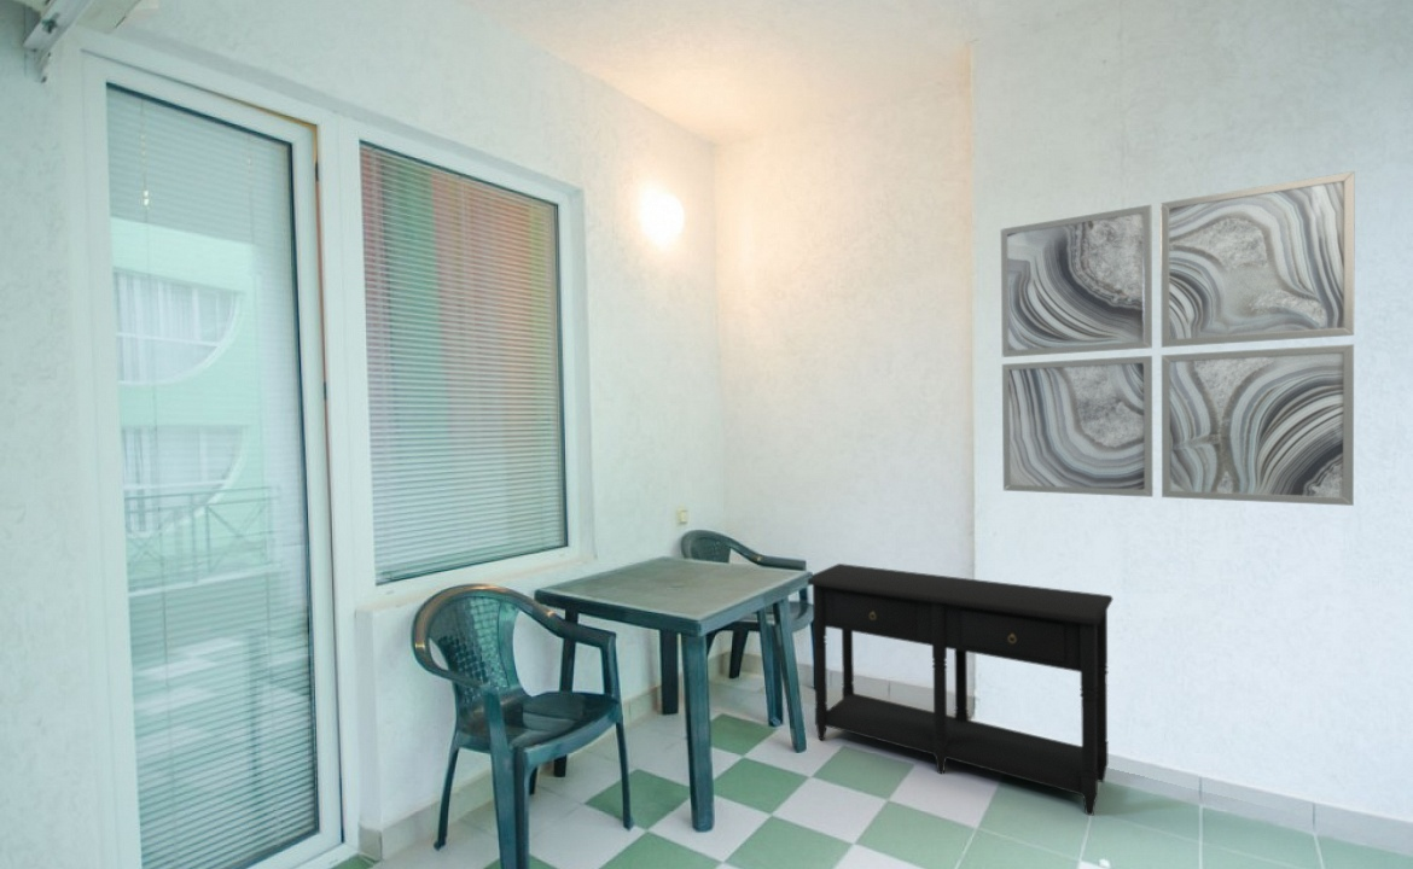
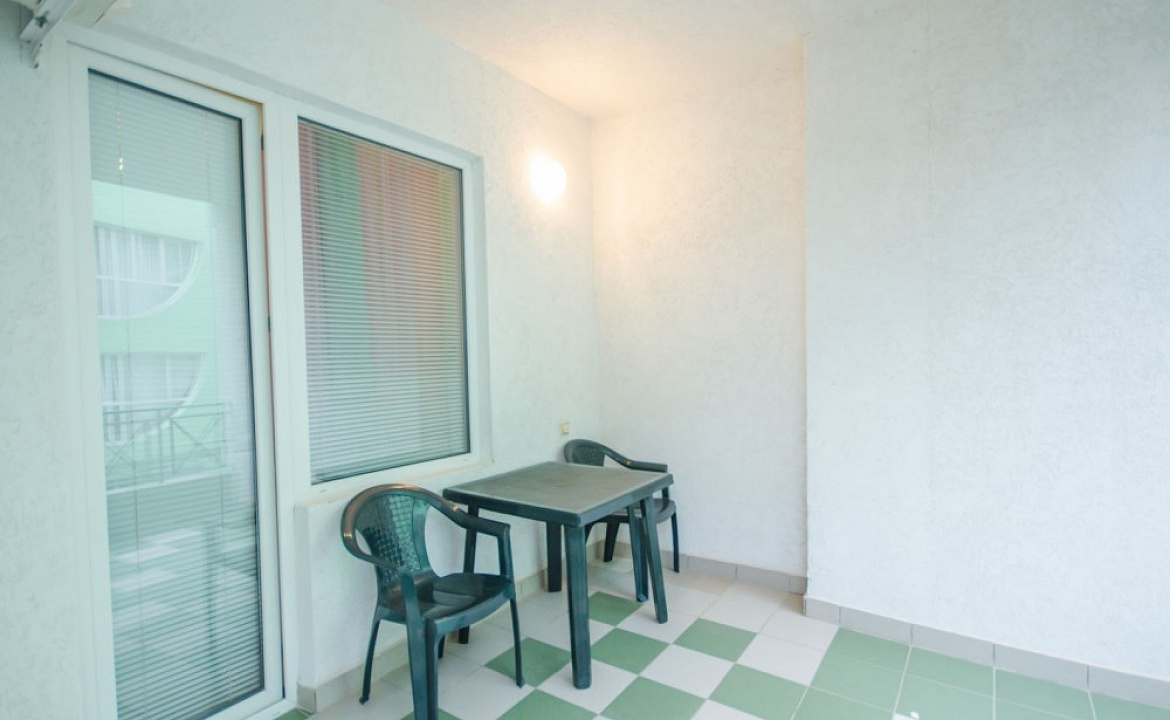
- wall art (1162, 355)
- console table (946, 671)
